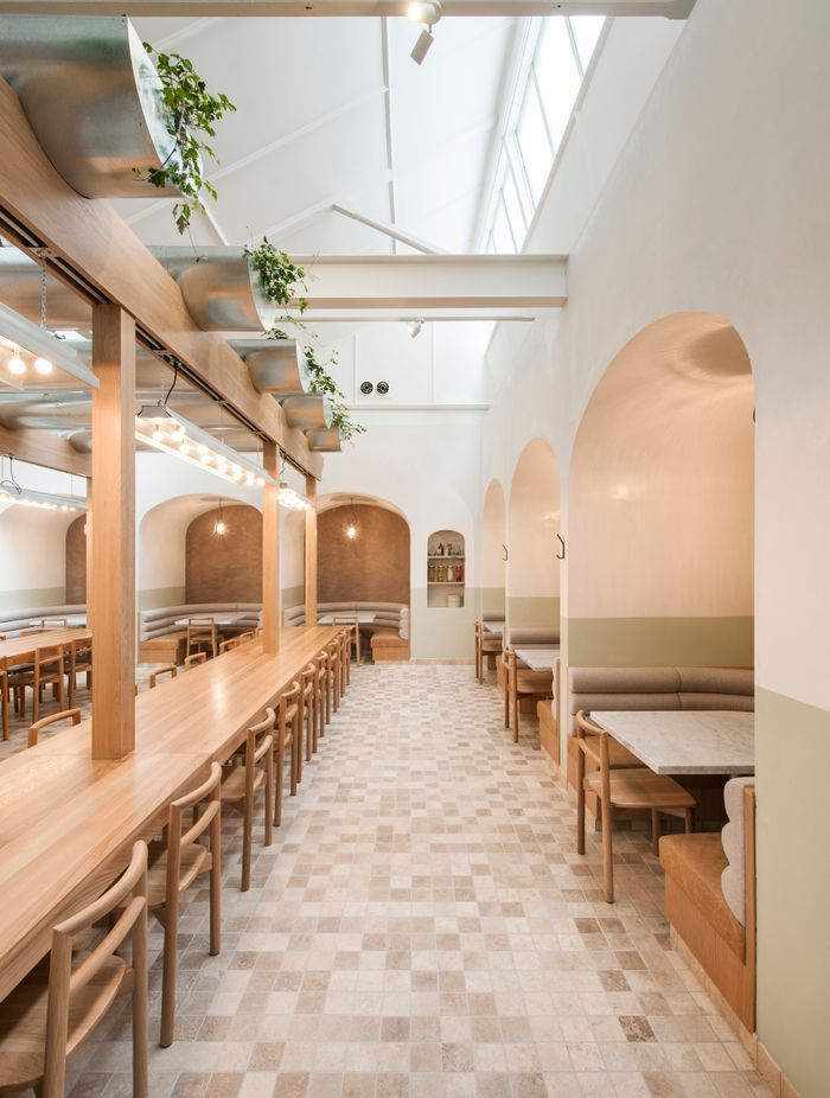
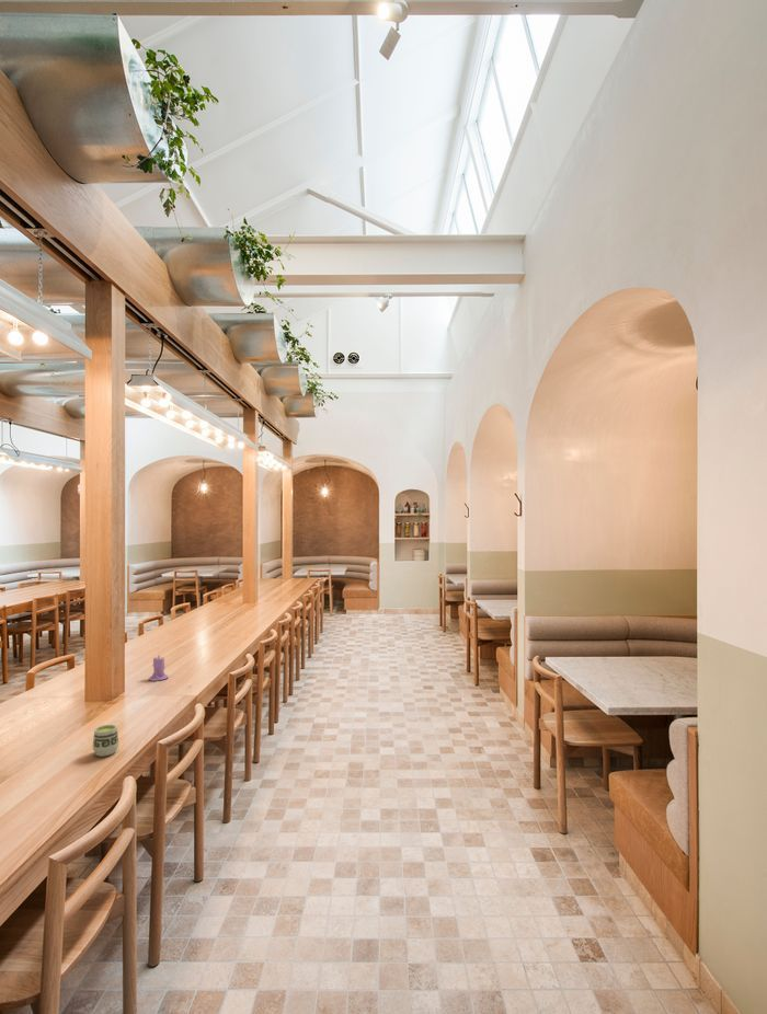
+ cup (105, 740)
+ candle (158, 666)
